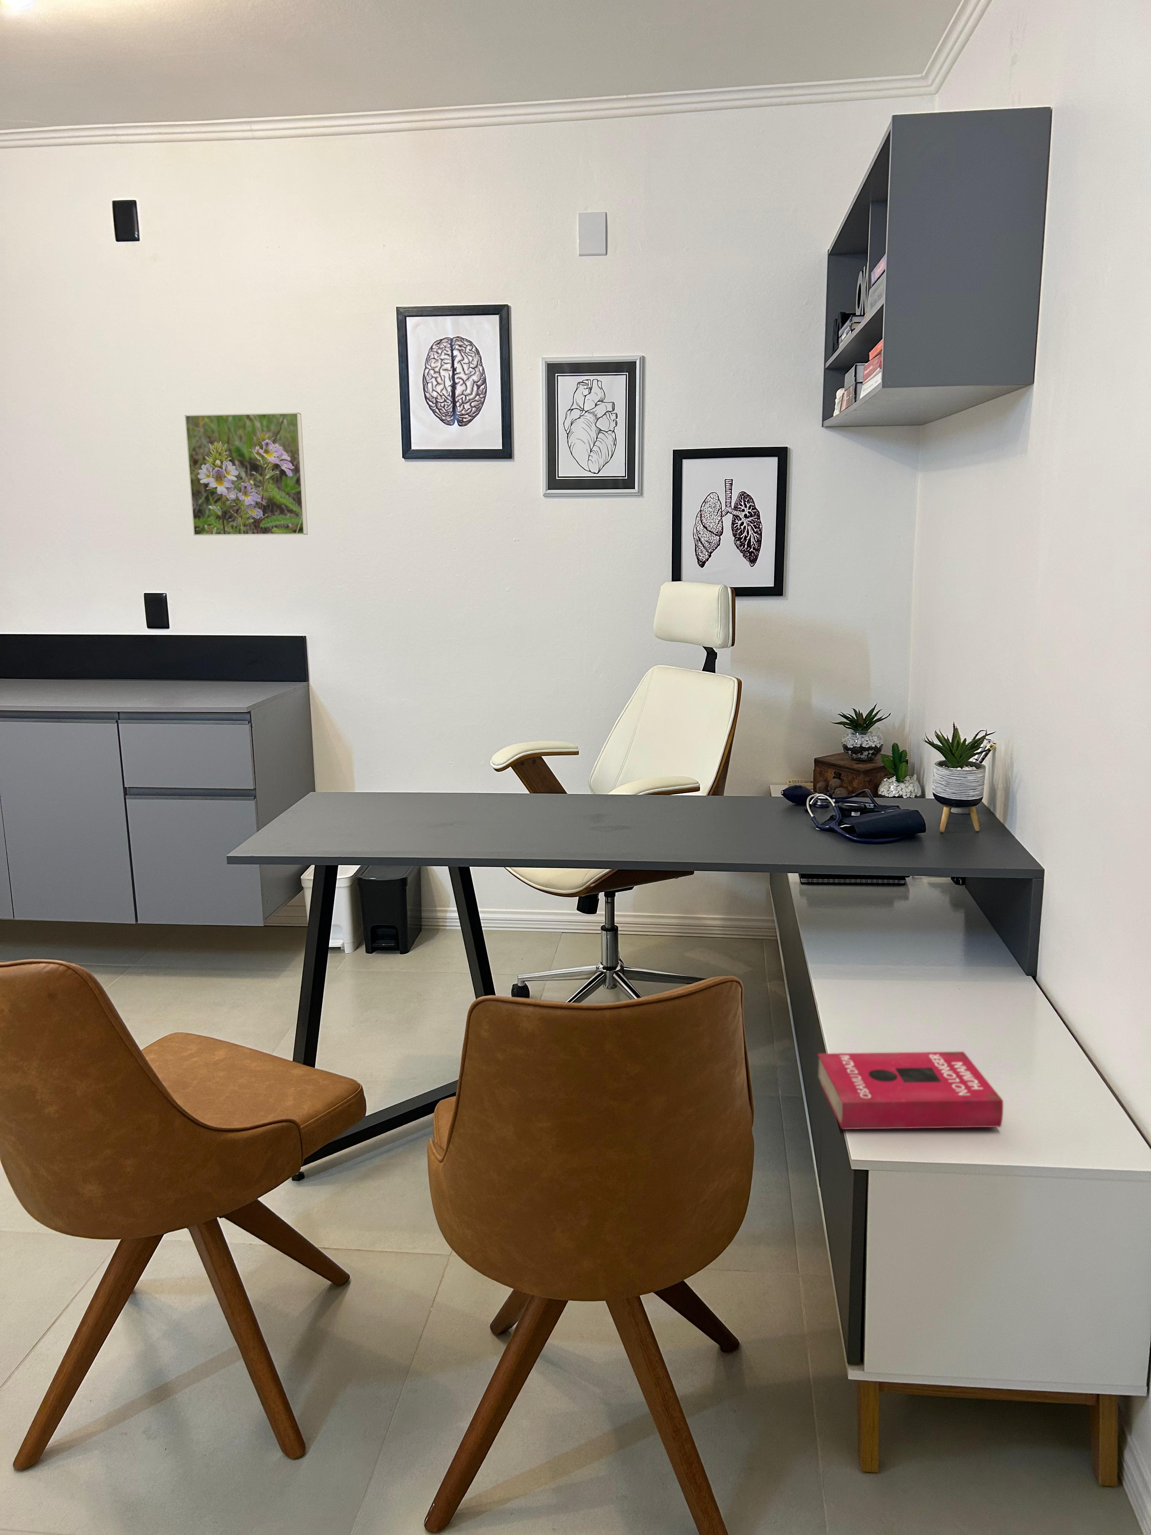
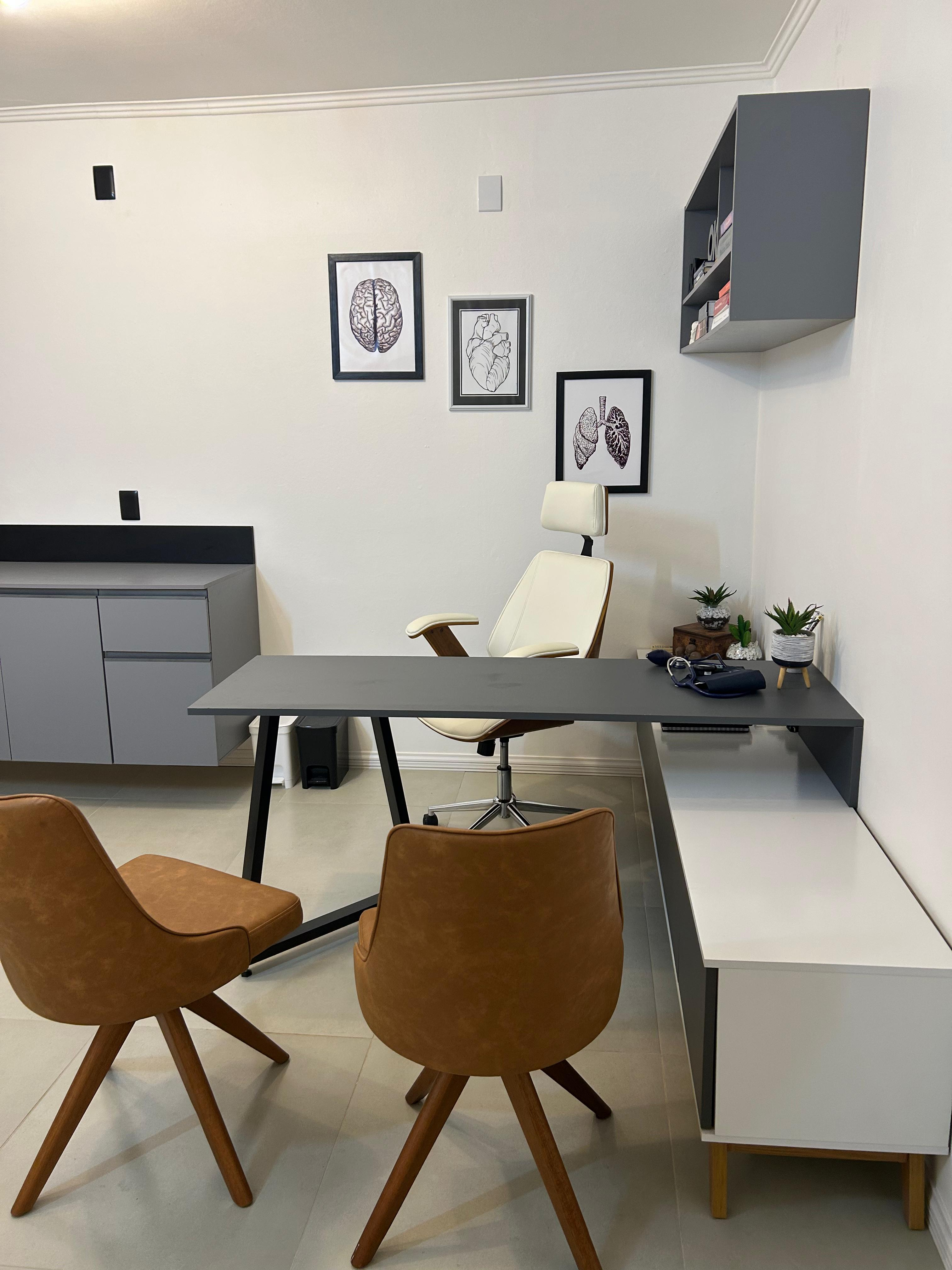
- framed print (247, 475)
- book (906, 1089)
